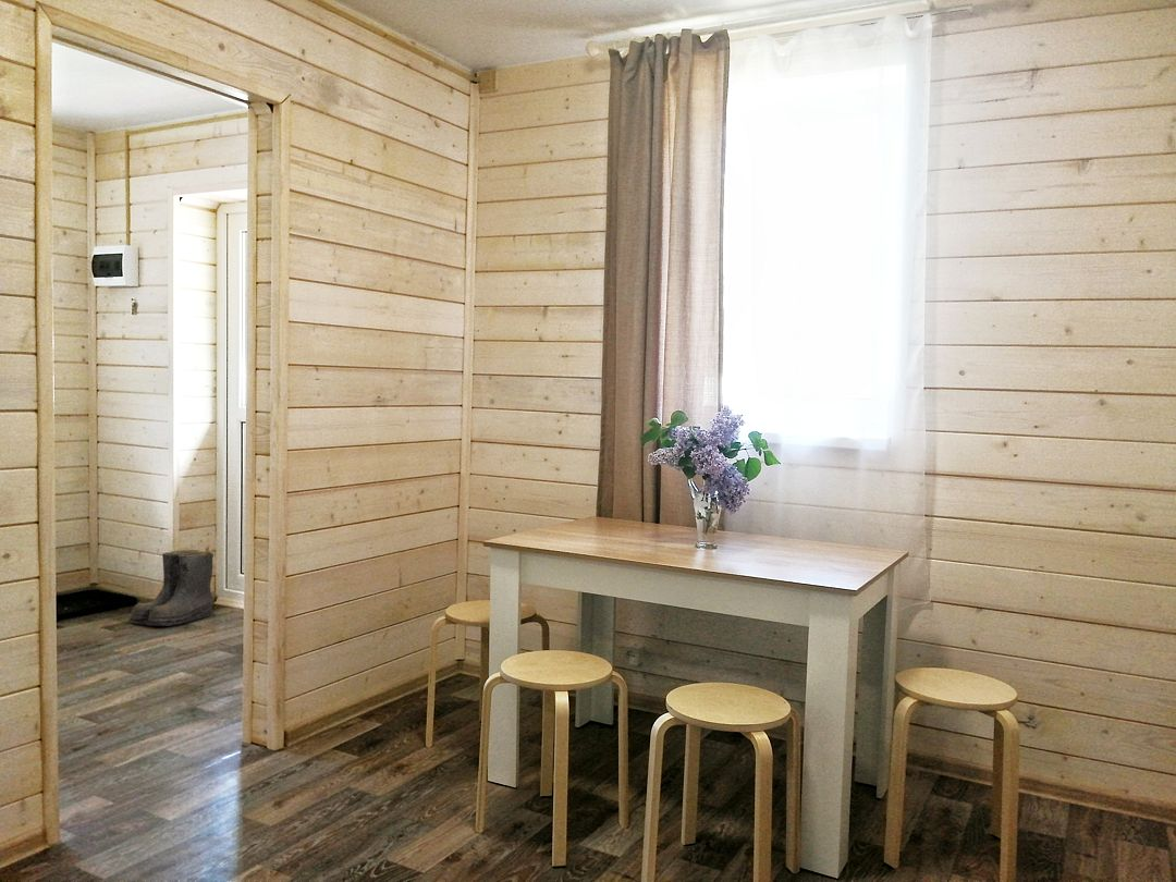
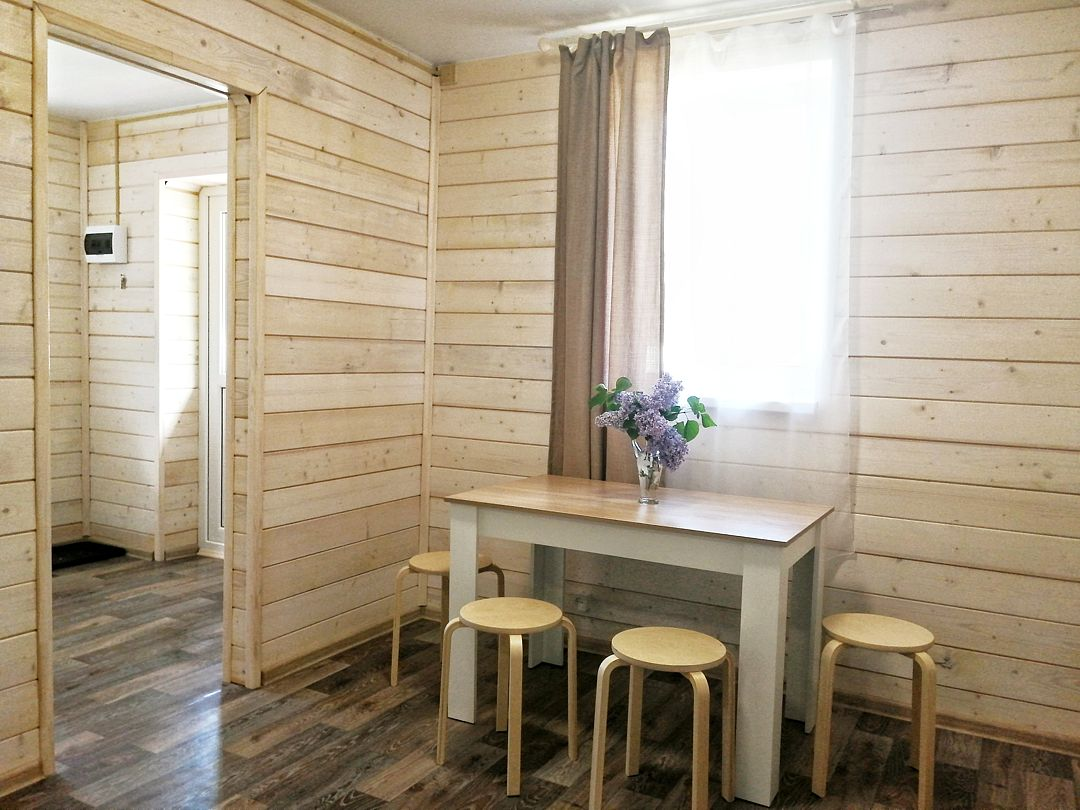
- boots (173, 586)
